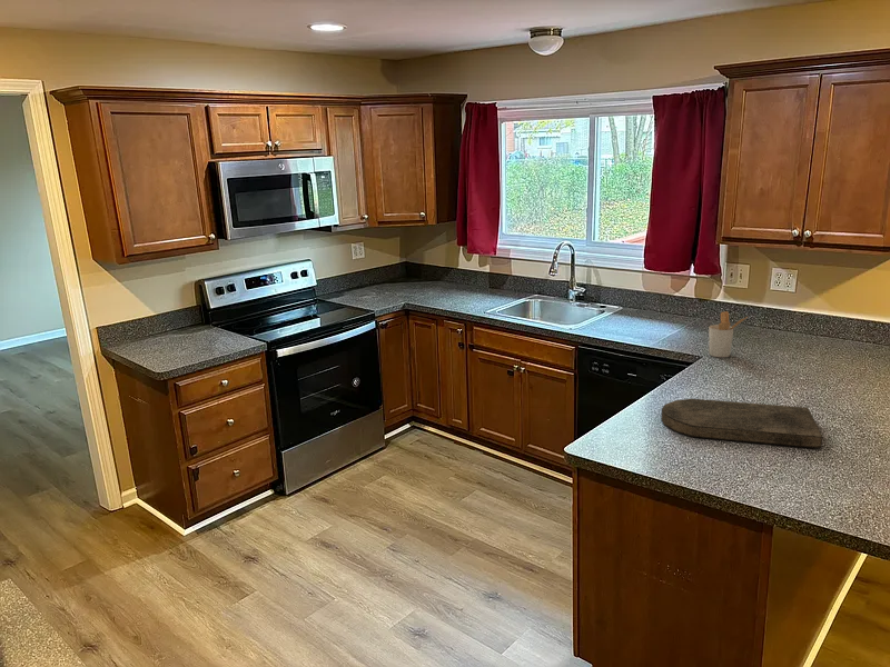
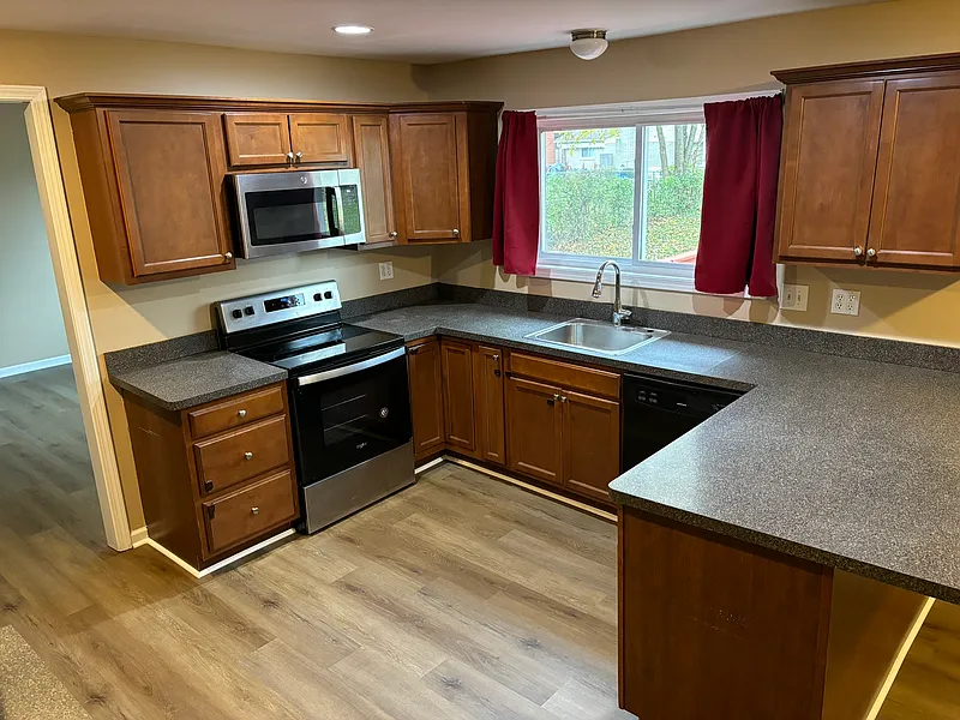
- cutting board (734, 419)
- utensil holder (726, 335)
